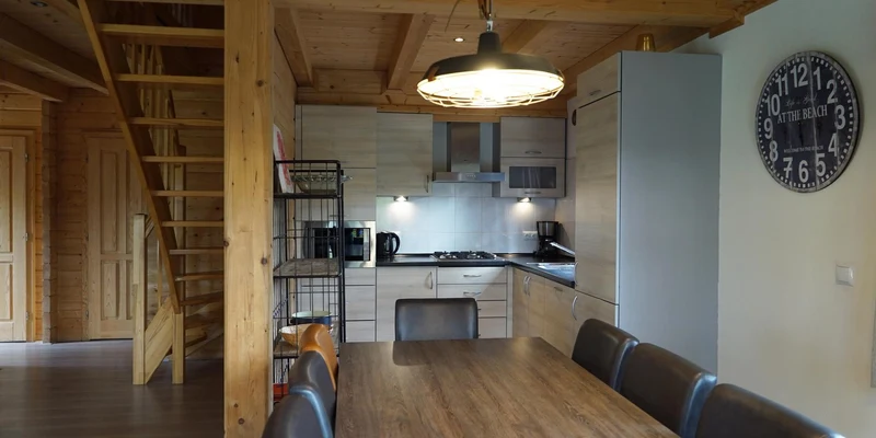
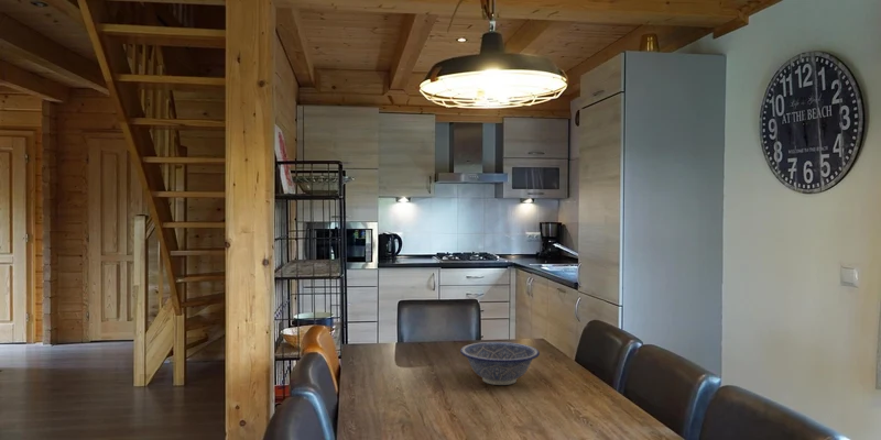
+ decorative bowl (499, 365)
